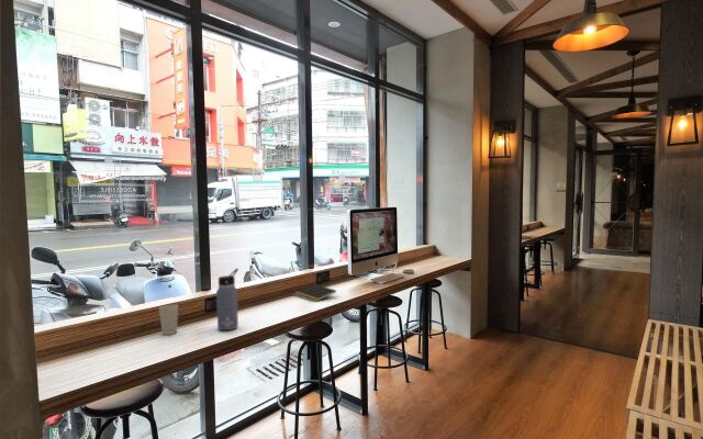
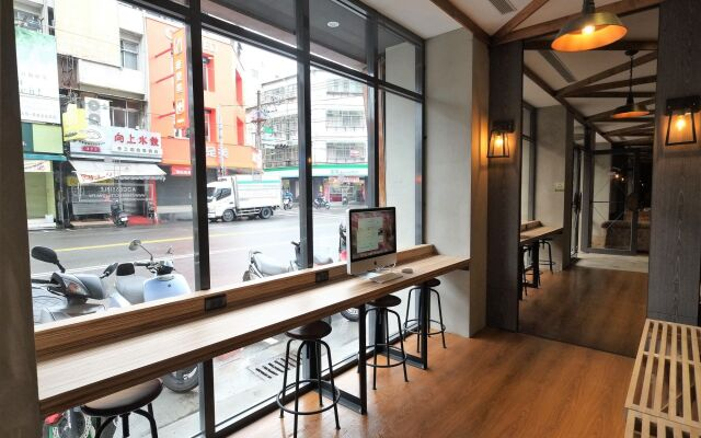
- water bottle (227, 299)
- cup (168, 318)
- notepad (314, 292)
